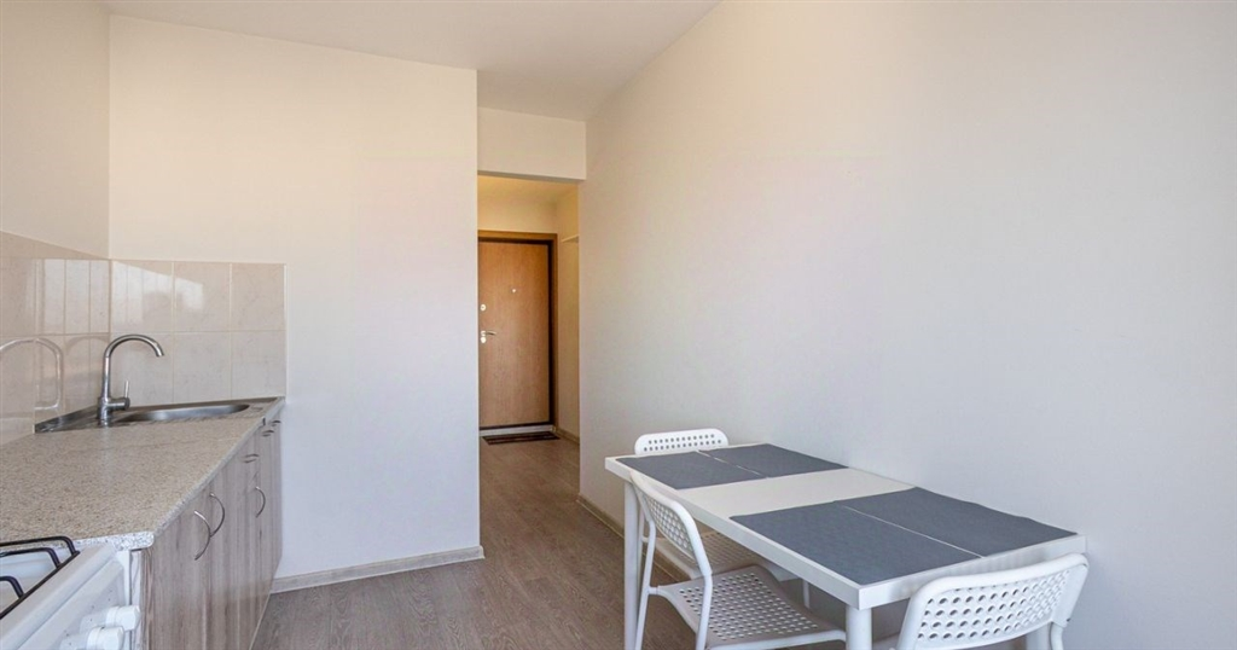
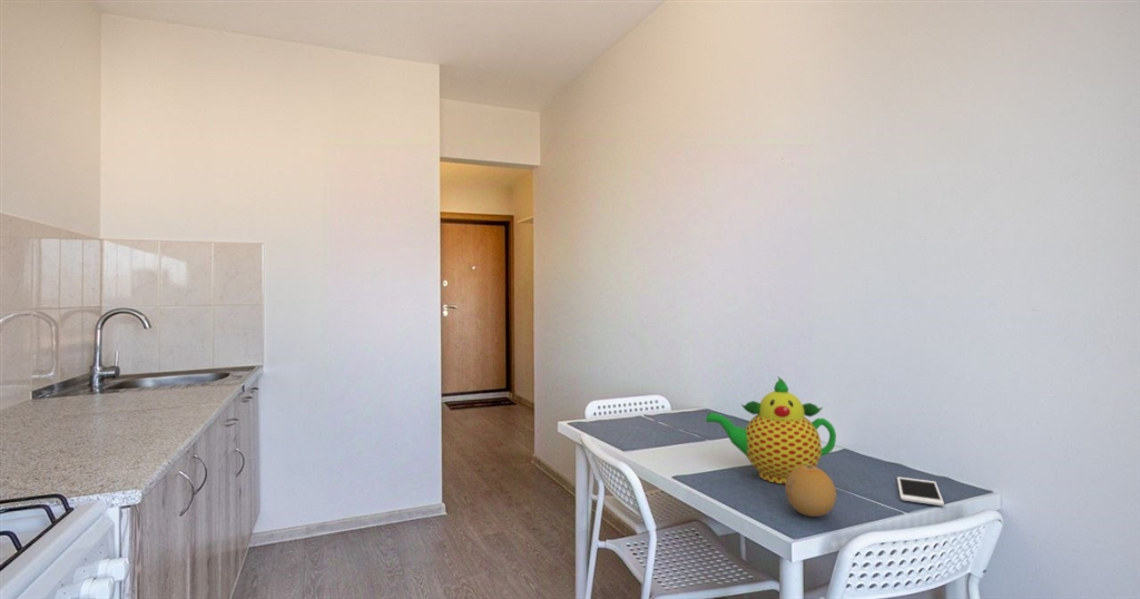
+ teapot (768, 425)
+ fruit (810, 490)
+ cell phone (918, 490)
